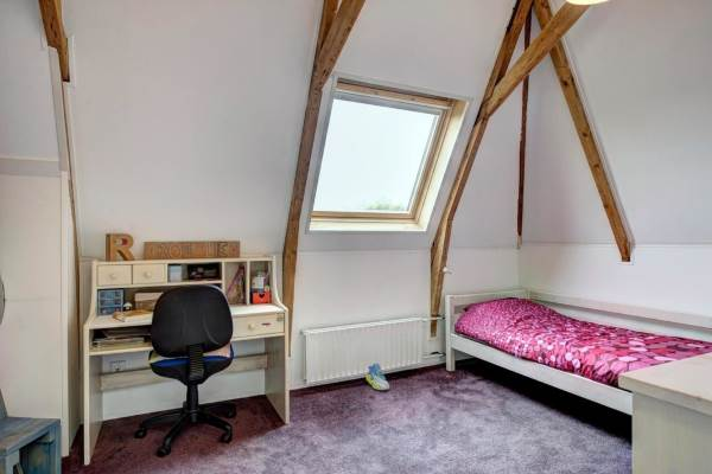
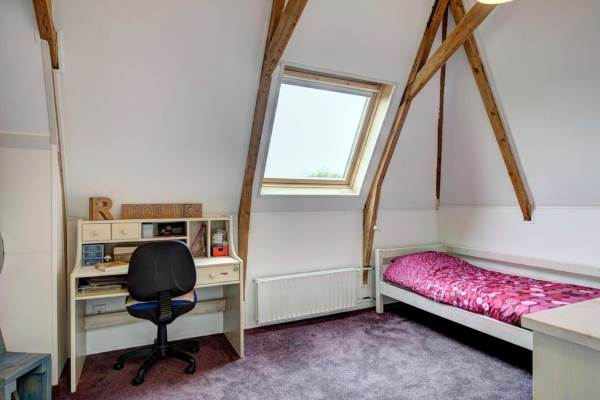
- sneaker (376, 376)
